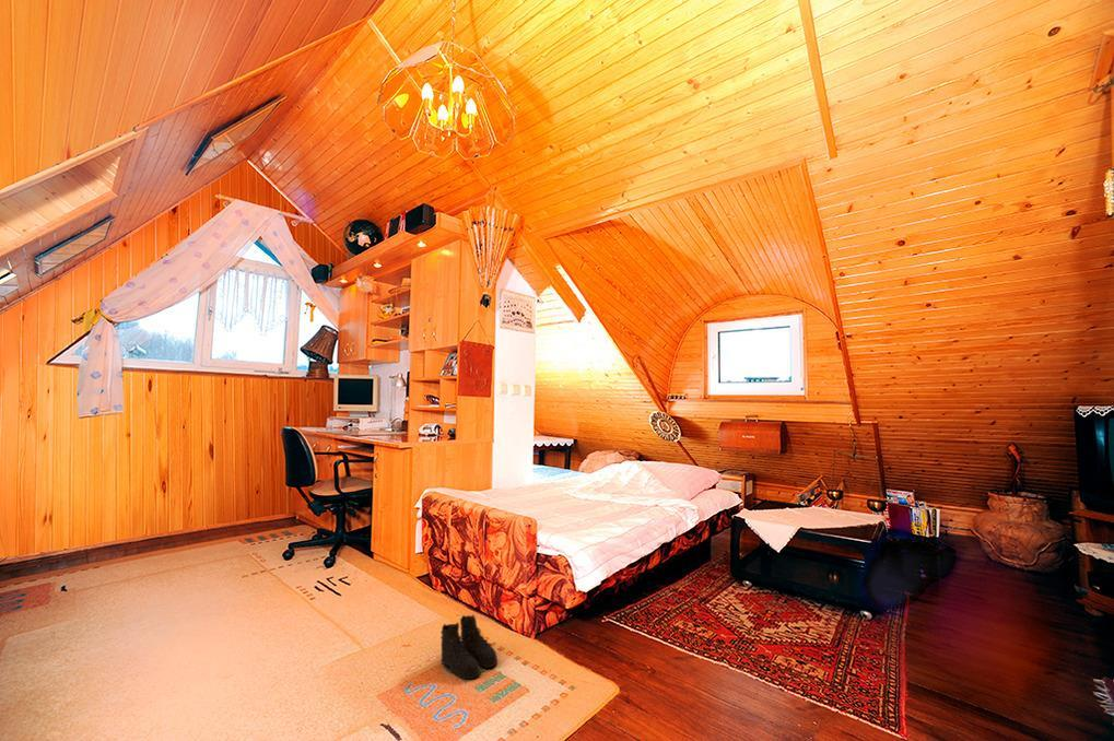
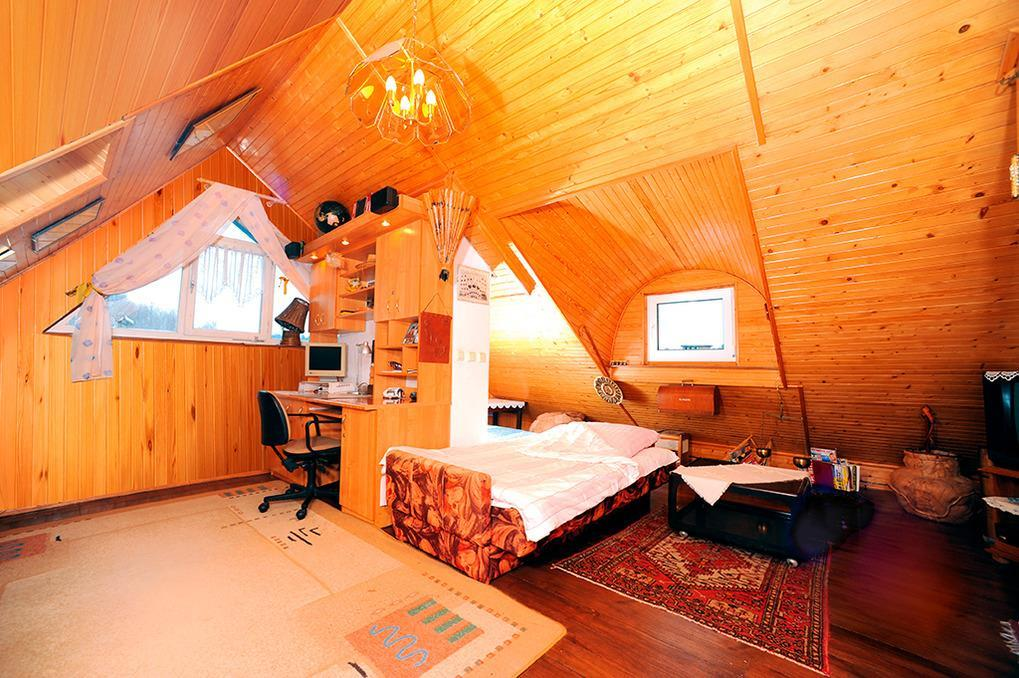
- boots (468, 642)
